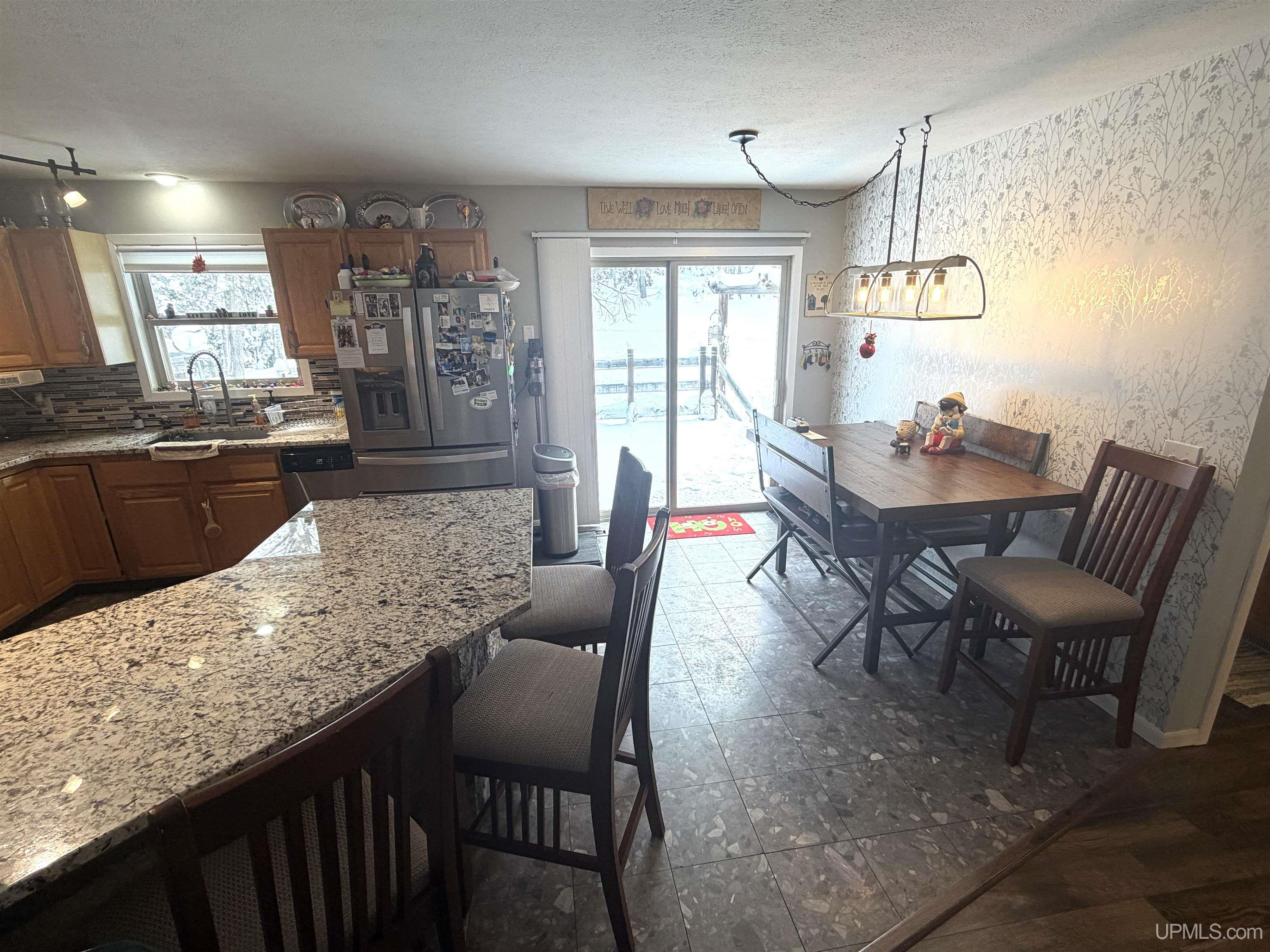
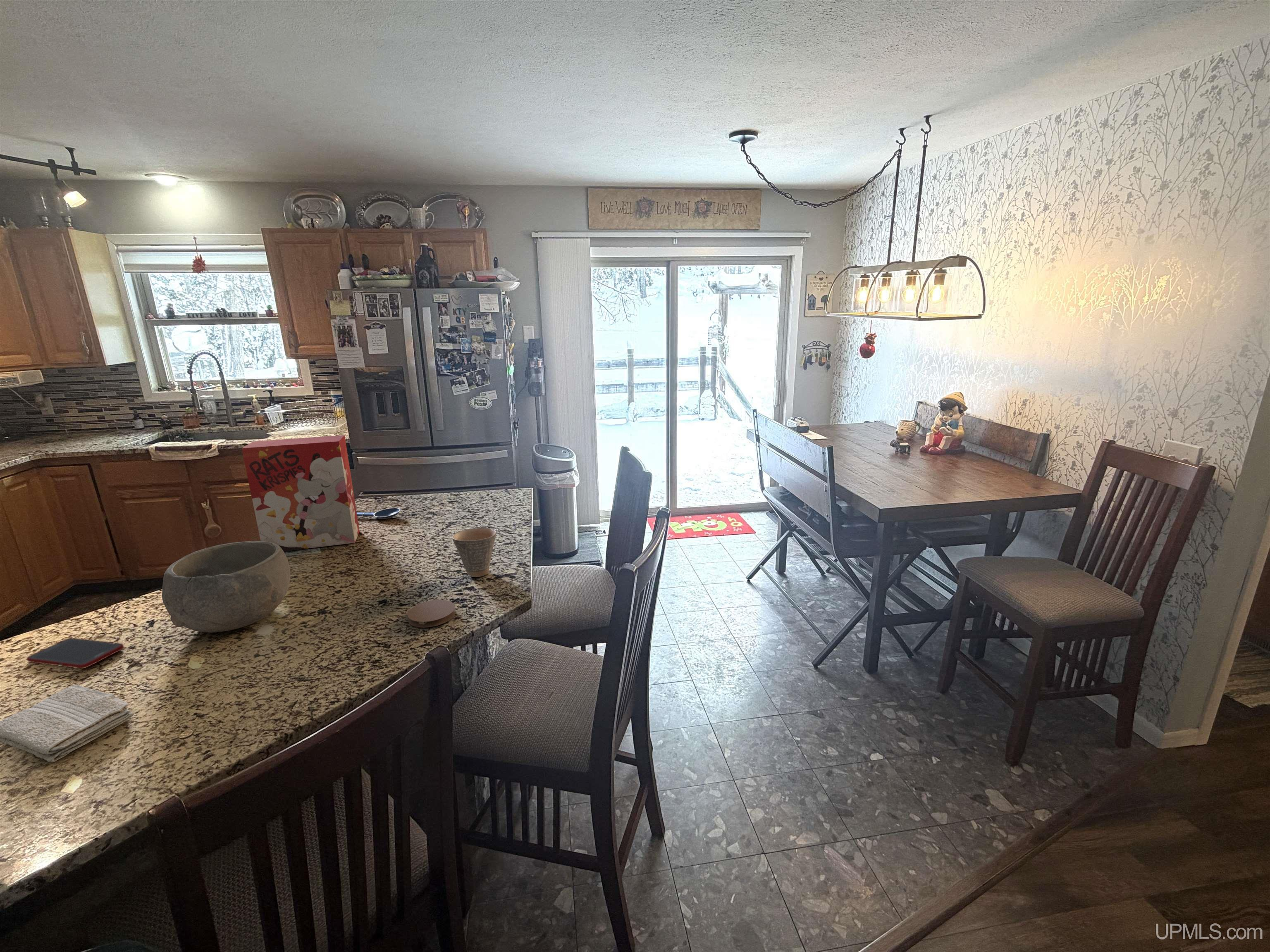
+ washcloth (62, 720)
+ bowl (231, 589)
+ cell phone (76, 652)
+ spoon (361, 512)
+ coaster (432, 613)
+ cereal box (305, 493)
+ cup (476, 553)
